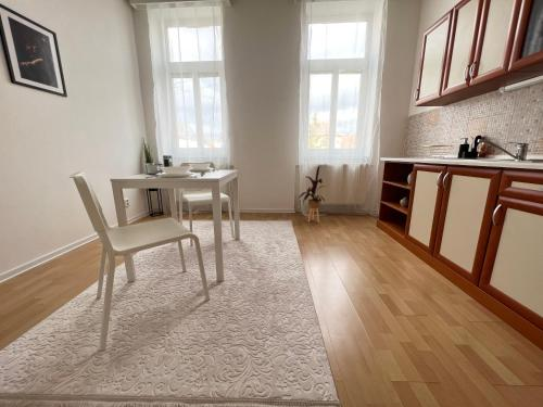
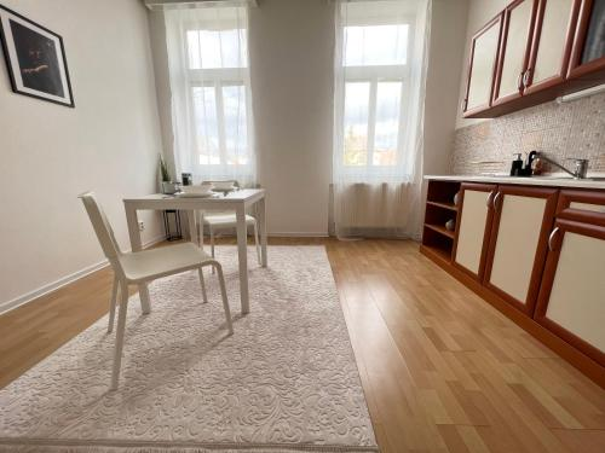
- house plant (312, 194)
